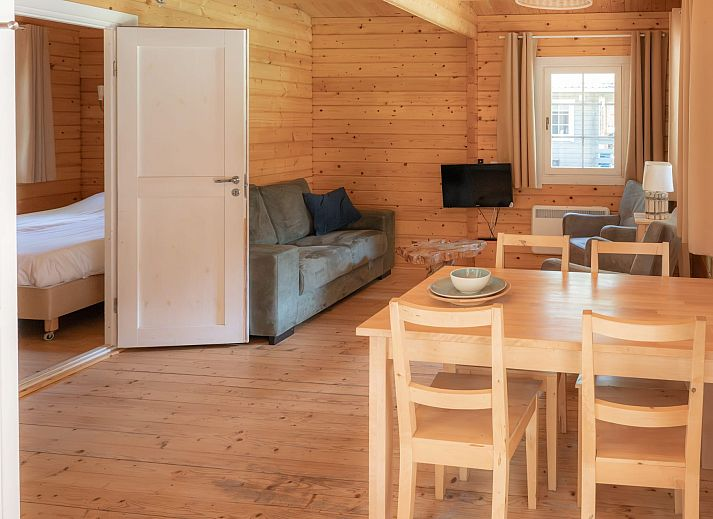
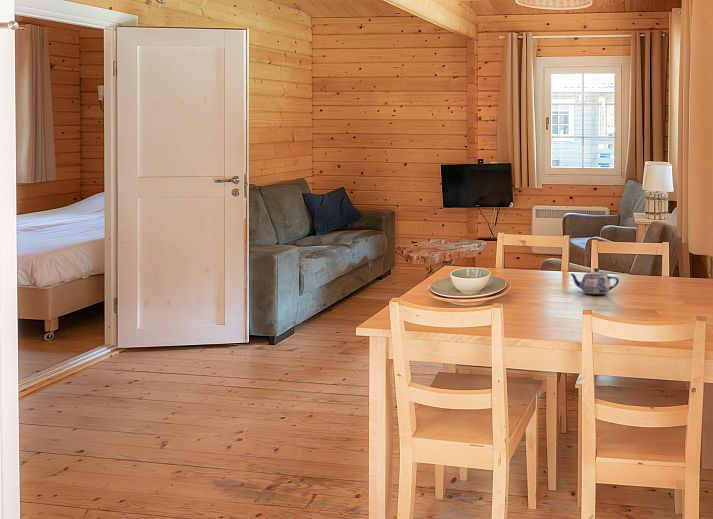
+ teapot (593, 280)
